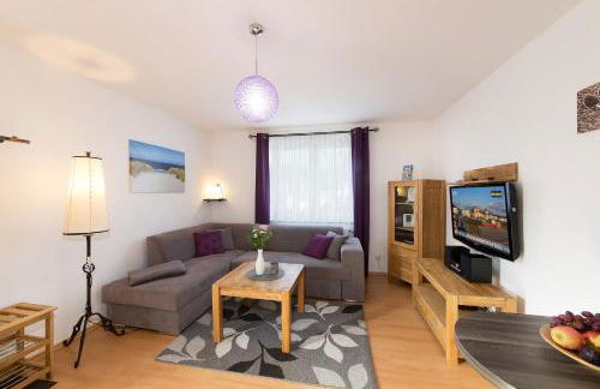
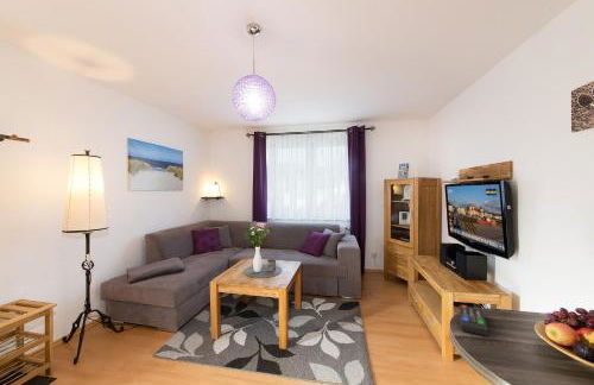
+ remote control (472, 318)
